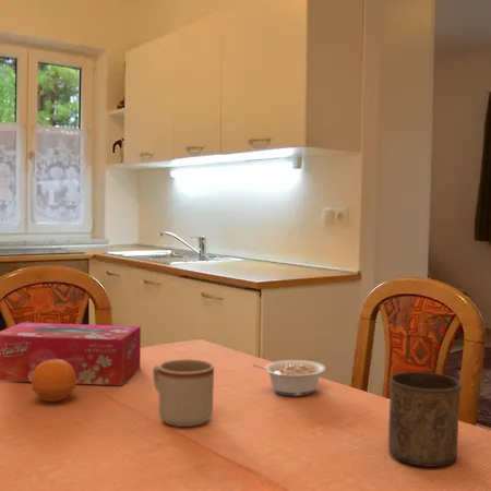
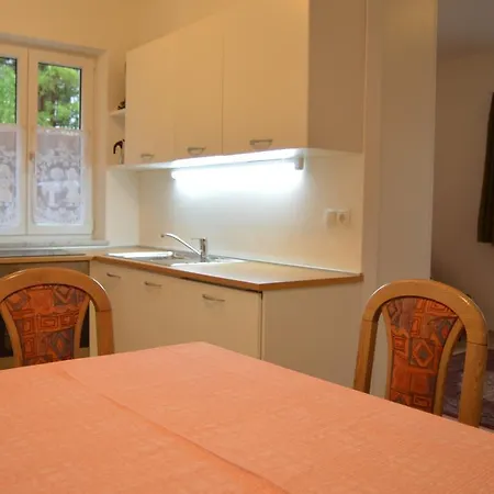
- cup (423, 417)
- fruit (53, 380)
- legume (292, 376)
- mug (179, 391)
- tissue box (69, 351)
